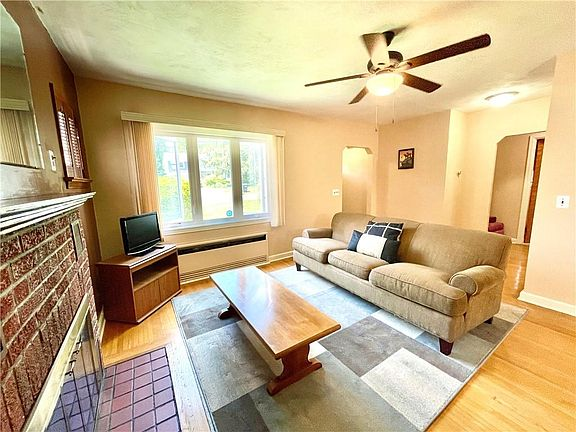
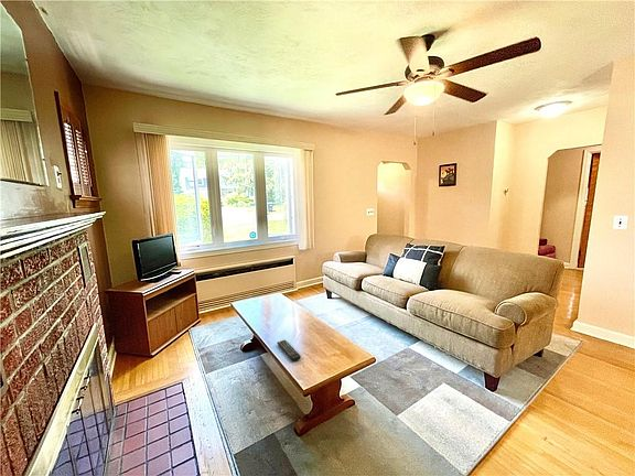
+ remote control (288, 349)
